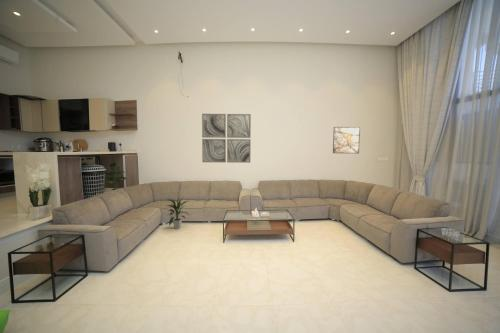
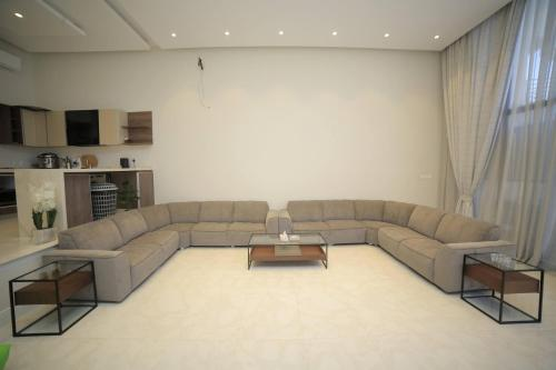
- wall art (225, 137)
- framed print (346, 140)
- indoor plant (176, 212)
